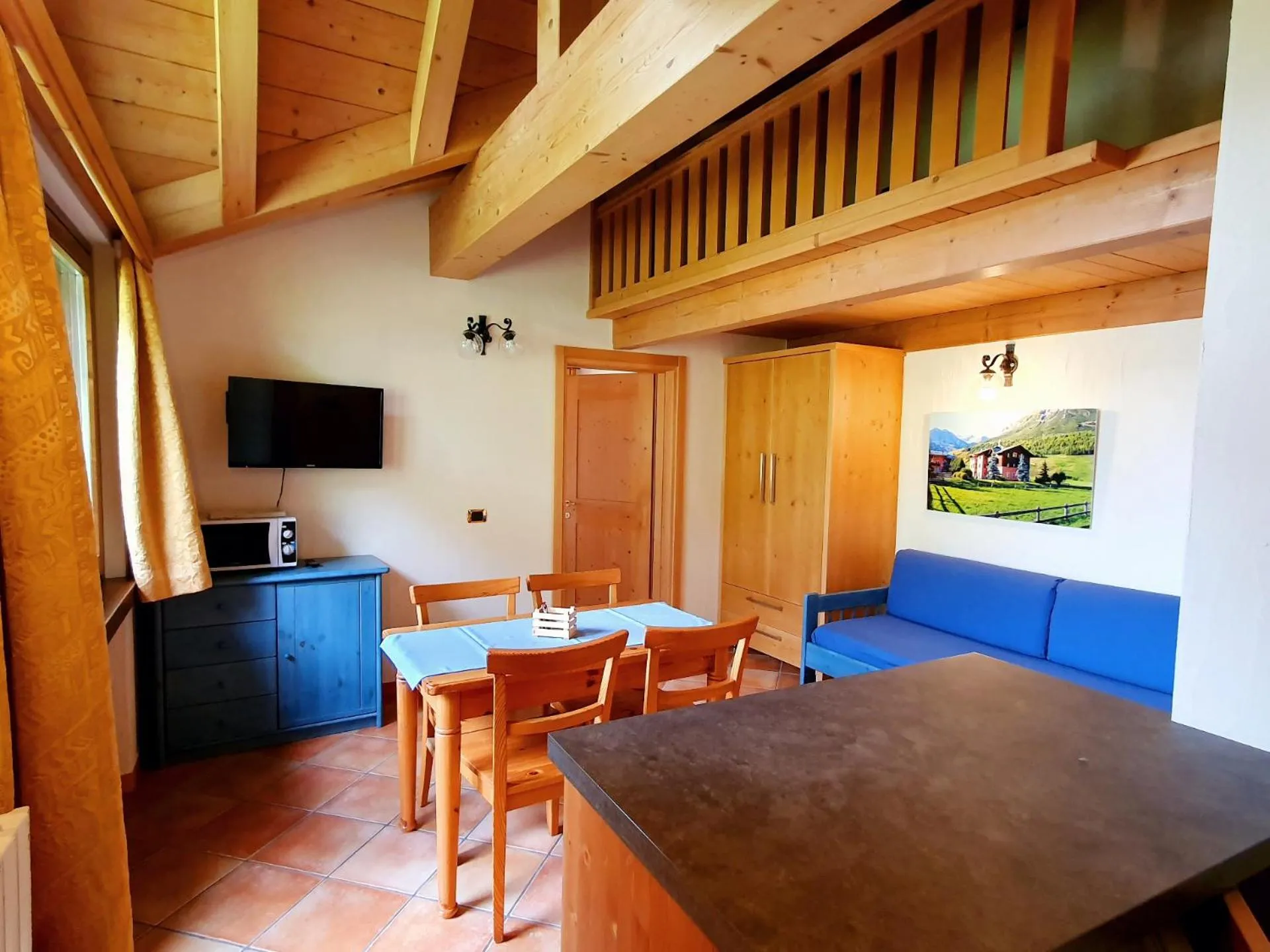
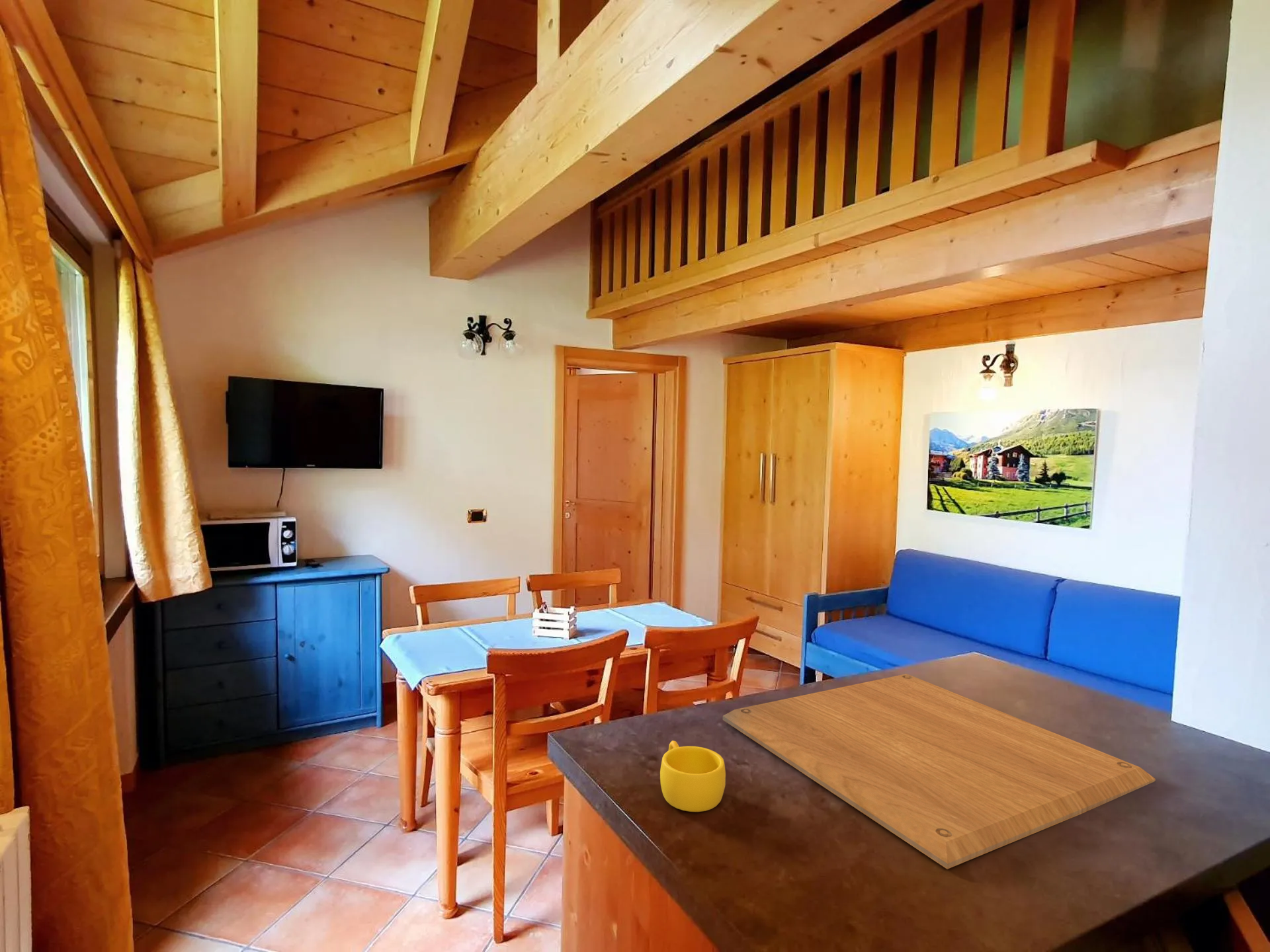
+ chopping board (921, 742)
+ cup (688, 774)
